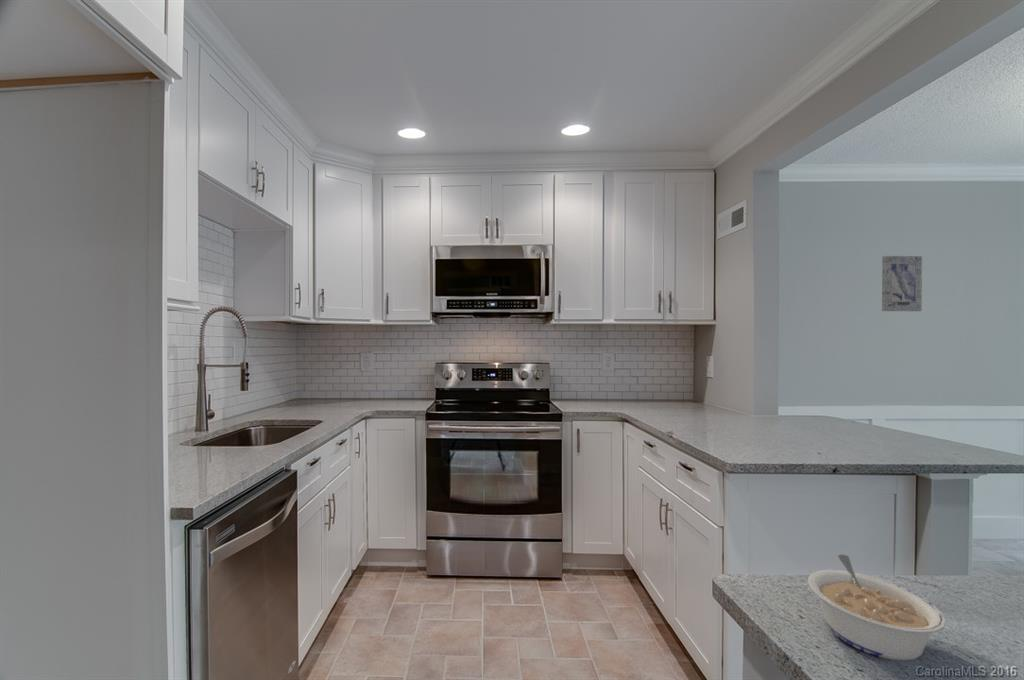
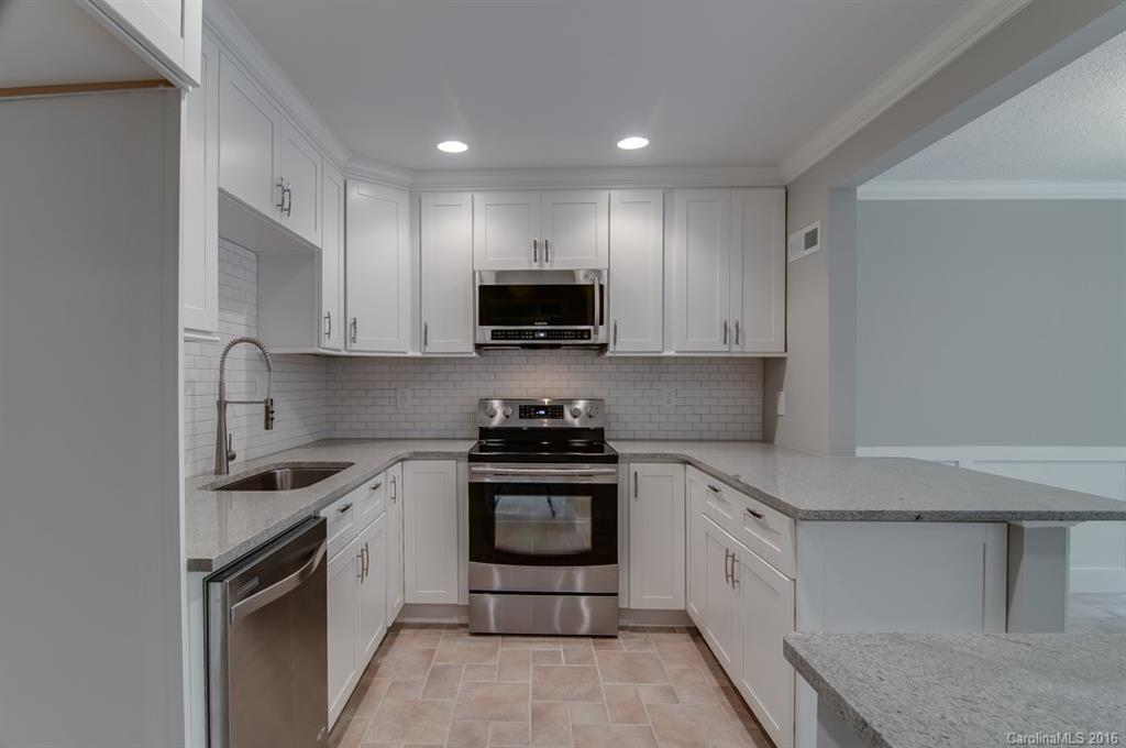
- wall art (901, 283)
- legume (866, 610)
